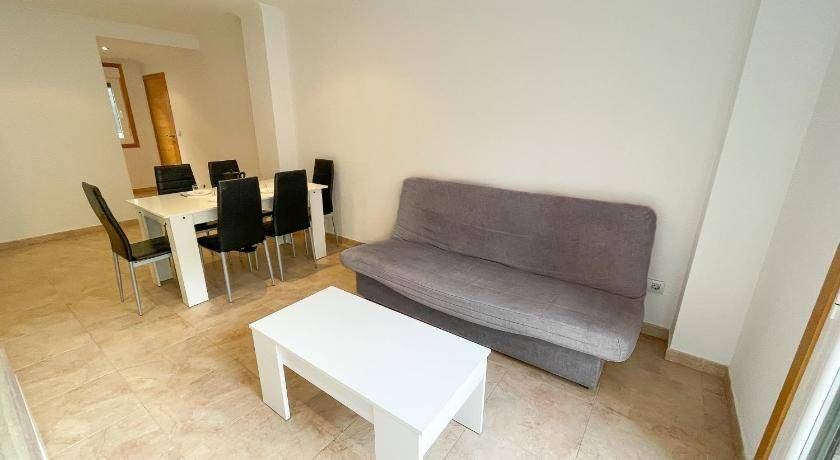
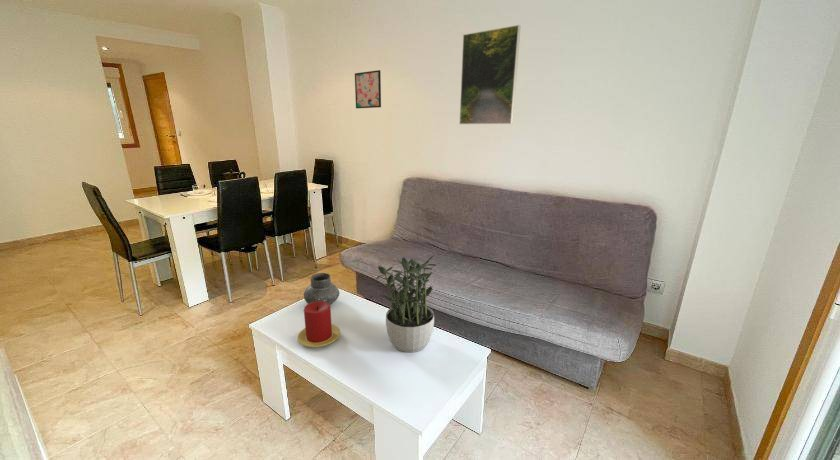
+ vase (321, 289)
+ potted plant (406, 299)
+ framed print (487, 78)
+ wall art (367, 90)
+ candle (318, 322)
